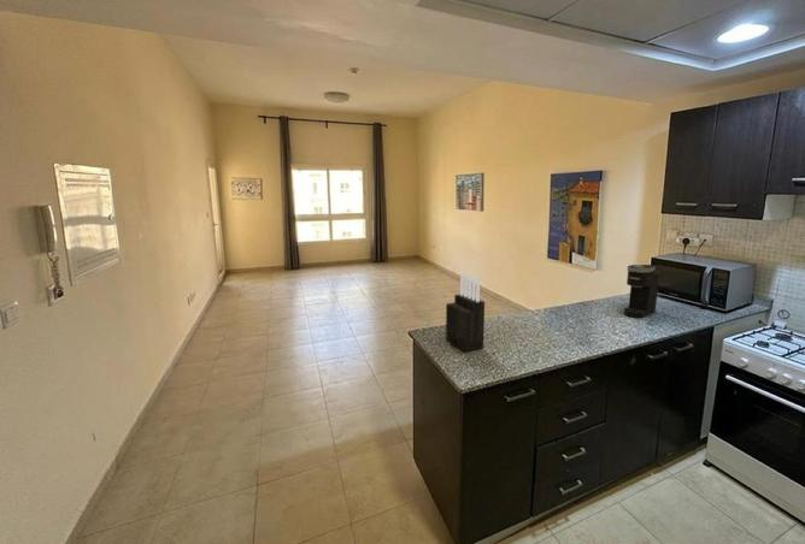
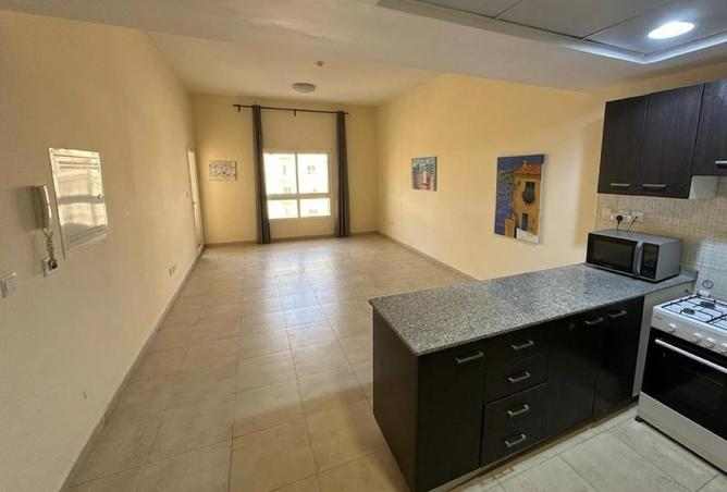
- coffee maker (641, 289)
- knife block (463, 311)
